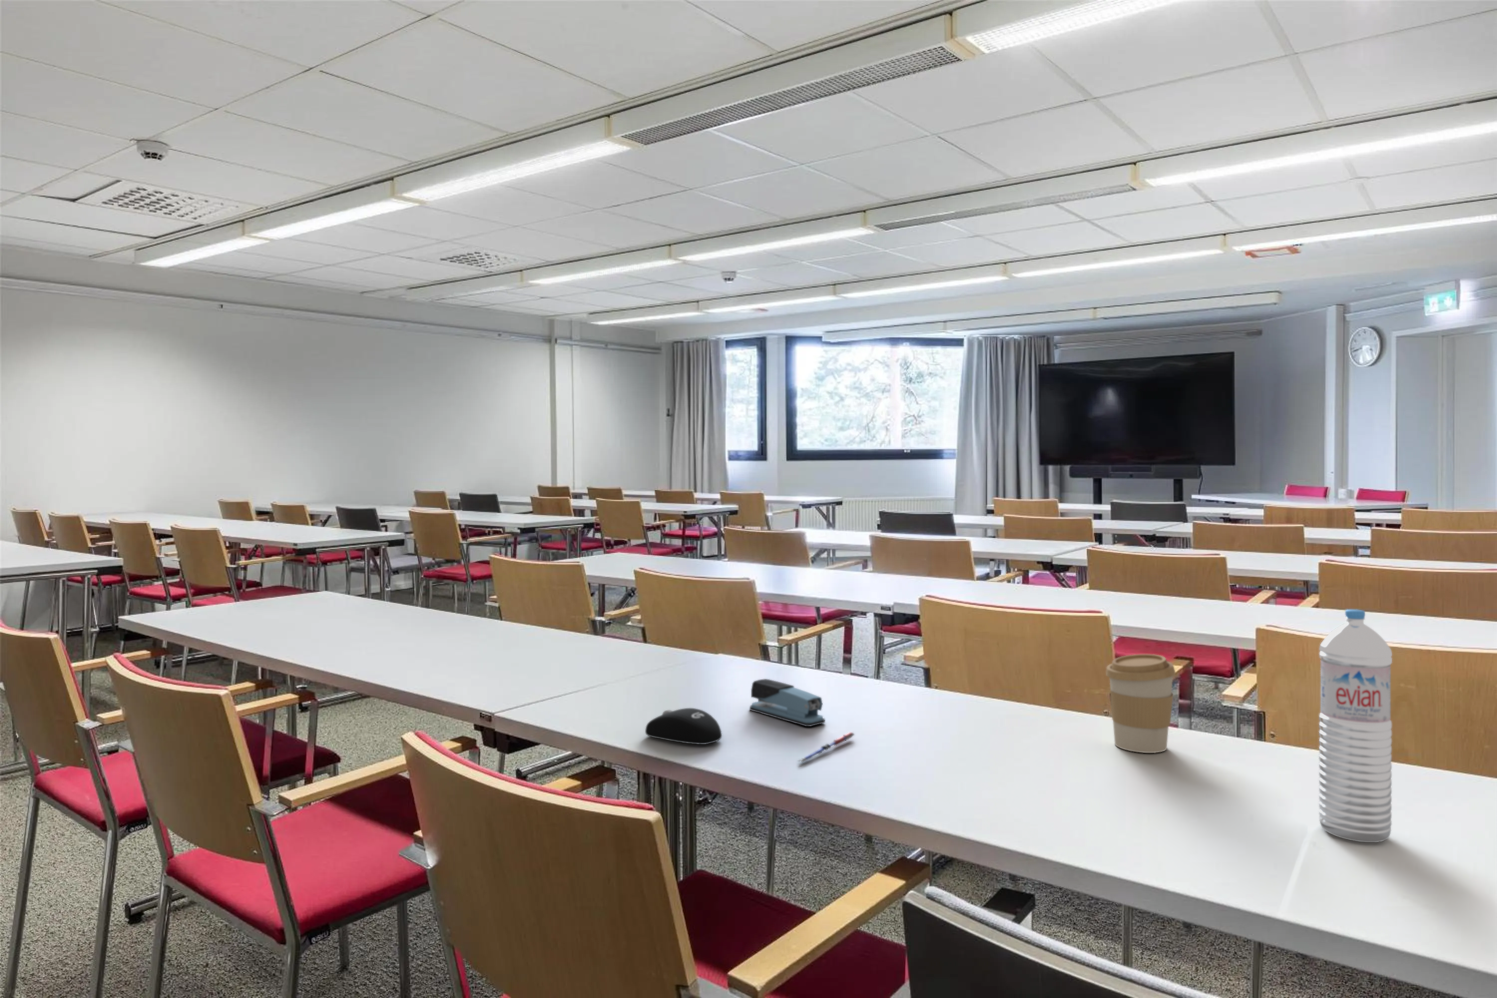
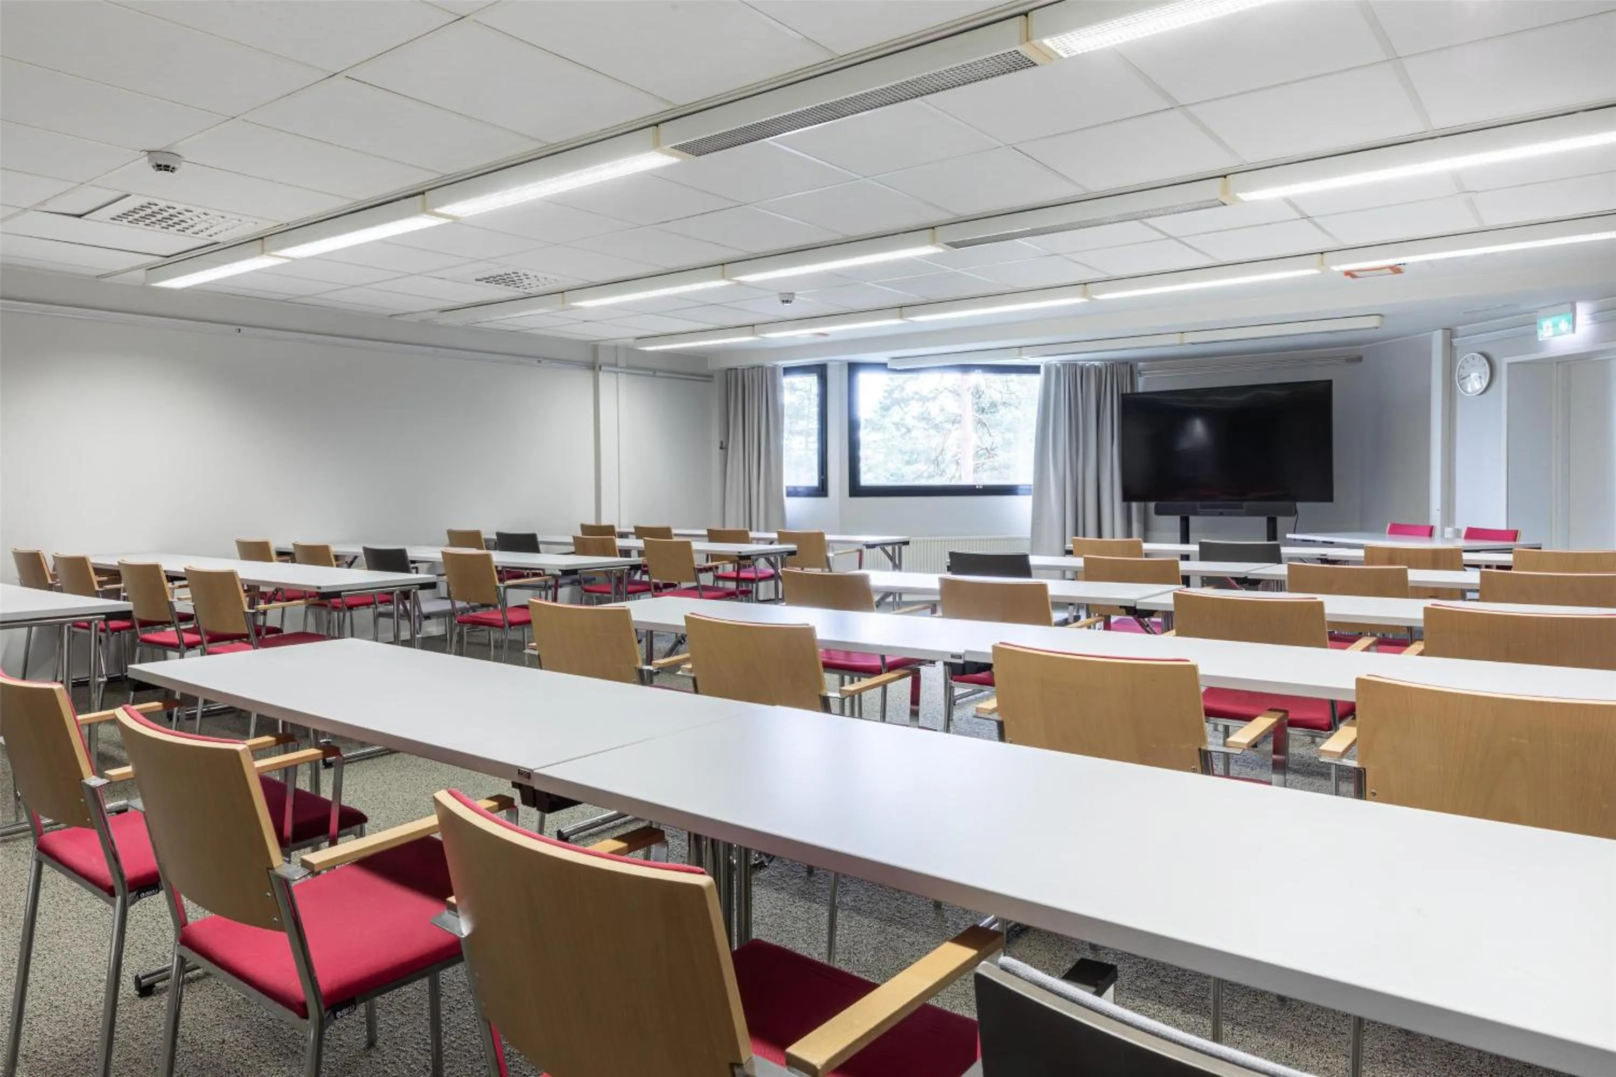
- computer mouse (686, 724)
- stapler (785, 701)
- pen (826, 746)
- coffee cup (1141, 701)
- water bottle (1354, 722)
